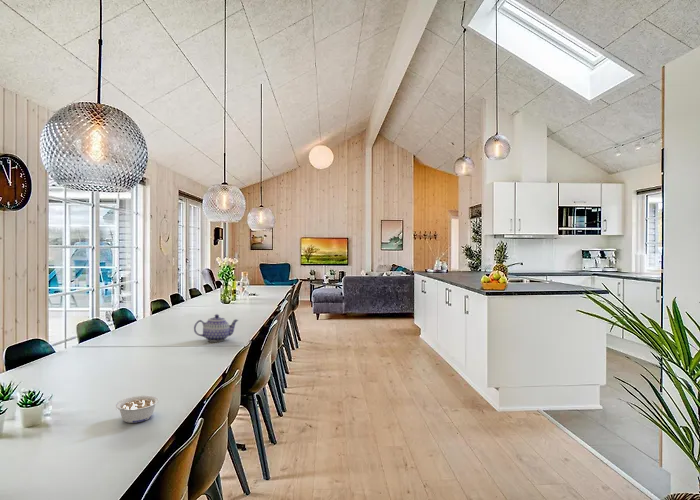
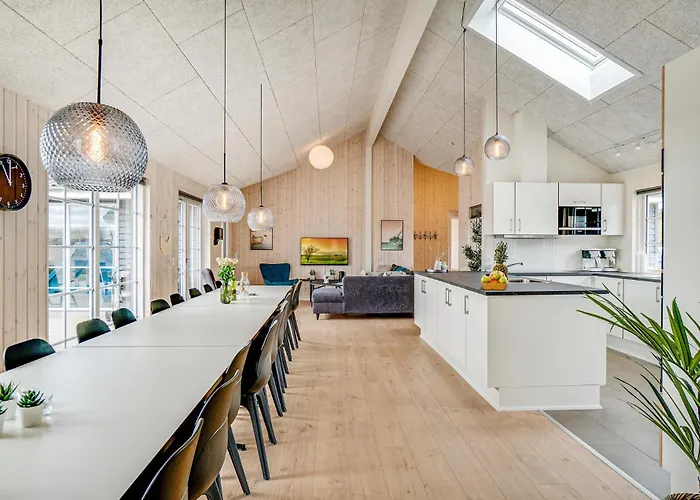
- legume (137, 408)
- teapot (216, 327)
